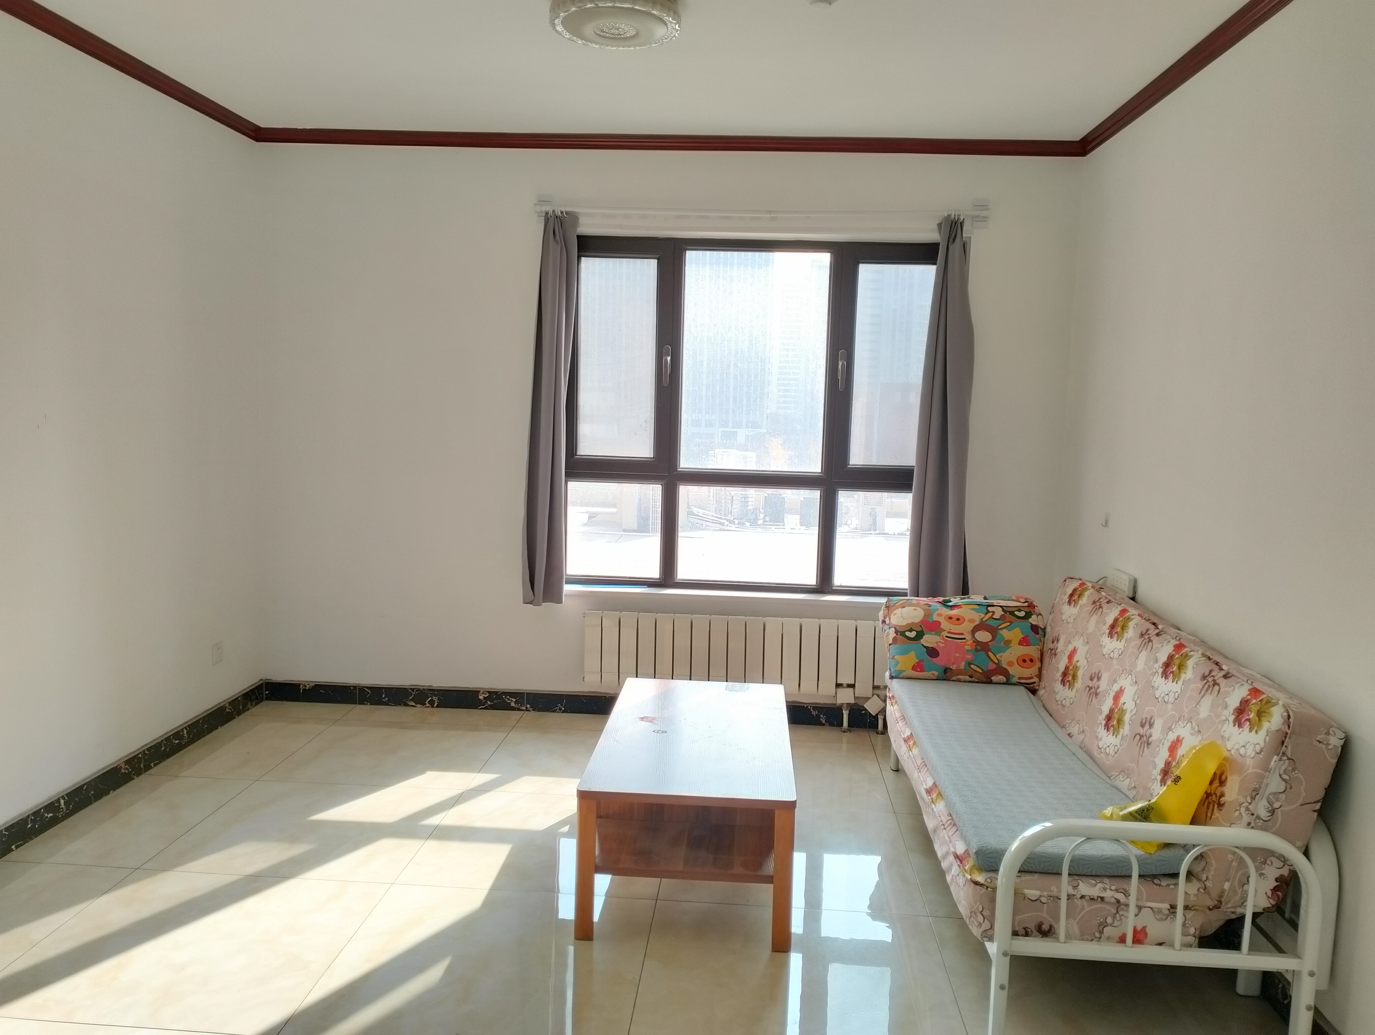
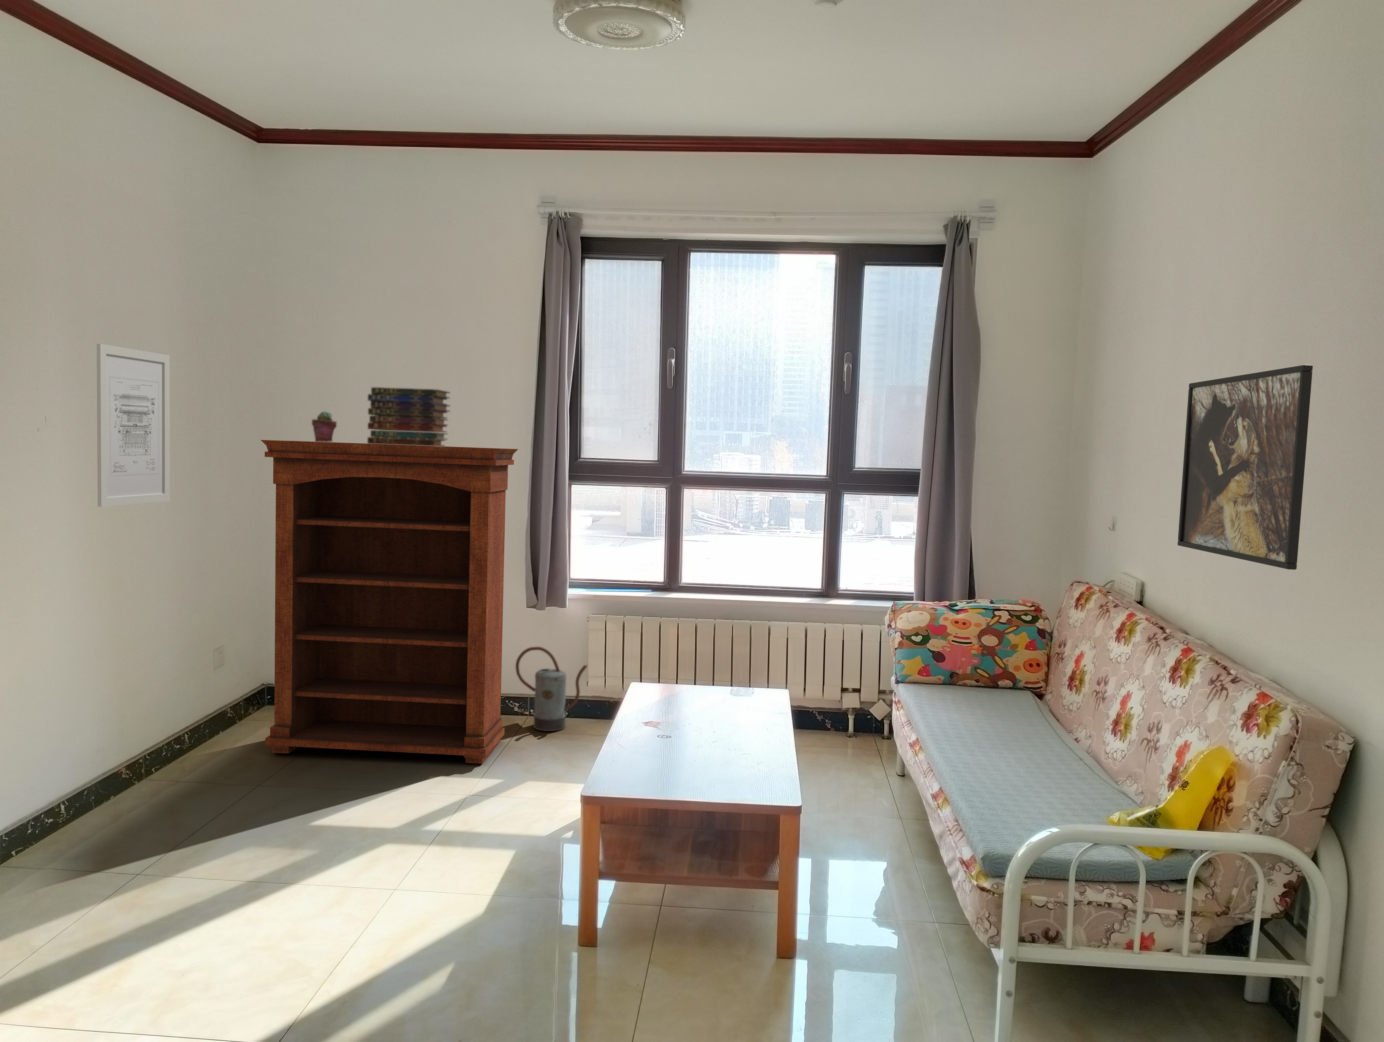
+ bookshelf (391, 598)
+ watering can (551, 687)
+ potted succulent (324, 426)
+ book stack (410, 417)
+ wall art (136, 427)
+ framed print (1236, 466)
